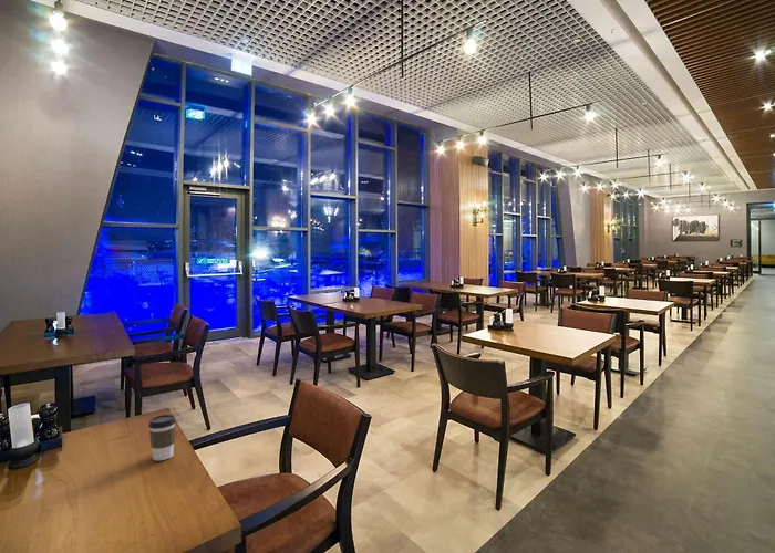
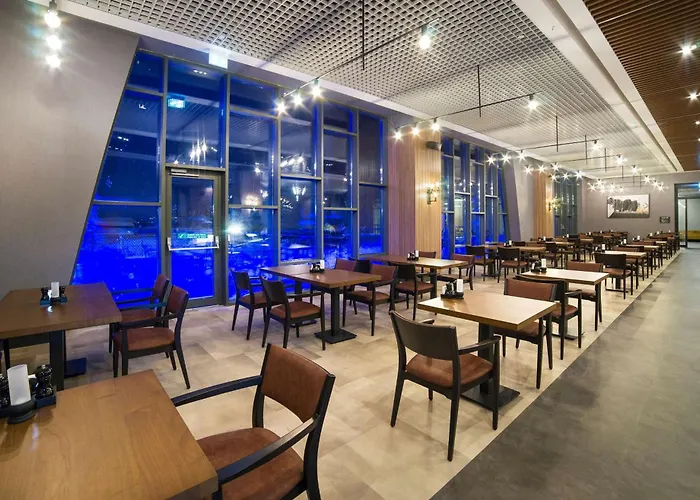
- coffee cup (163, 437)
